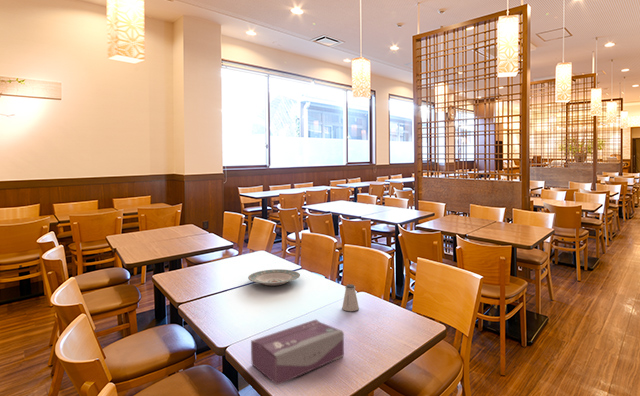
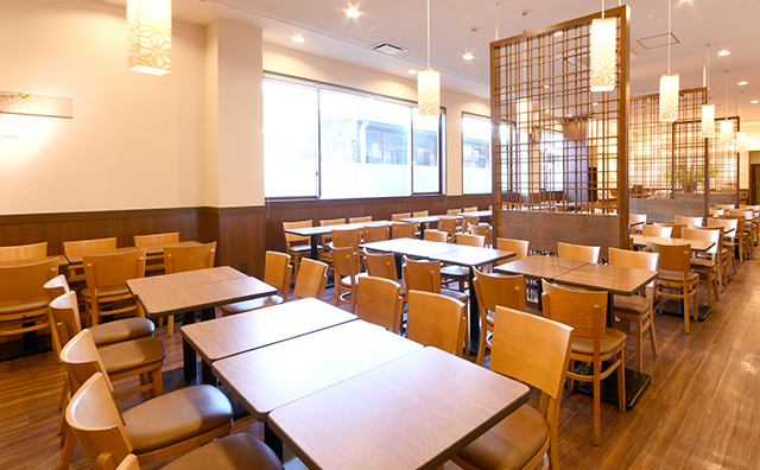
- tissue box (298, 347)
- saltshaker (350, 296)
- plate (274, 278)
